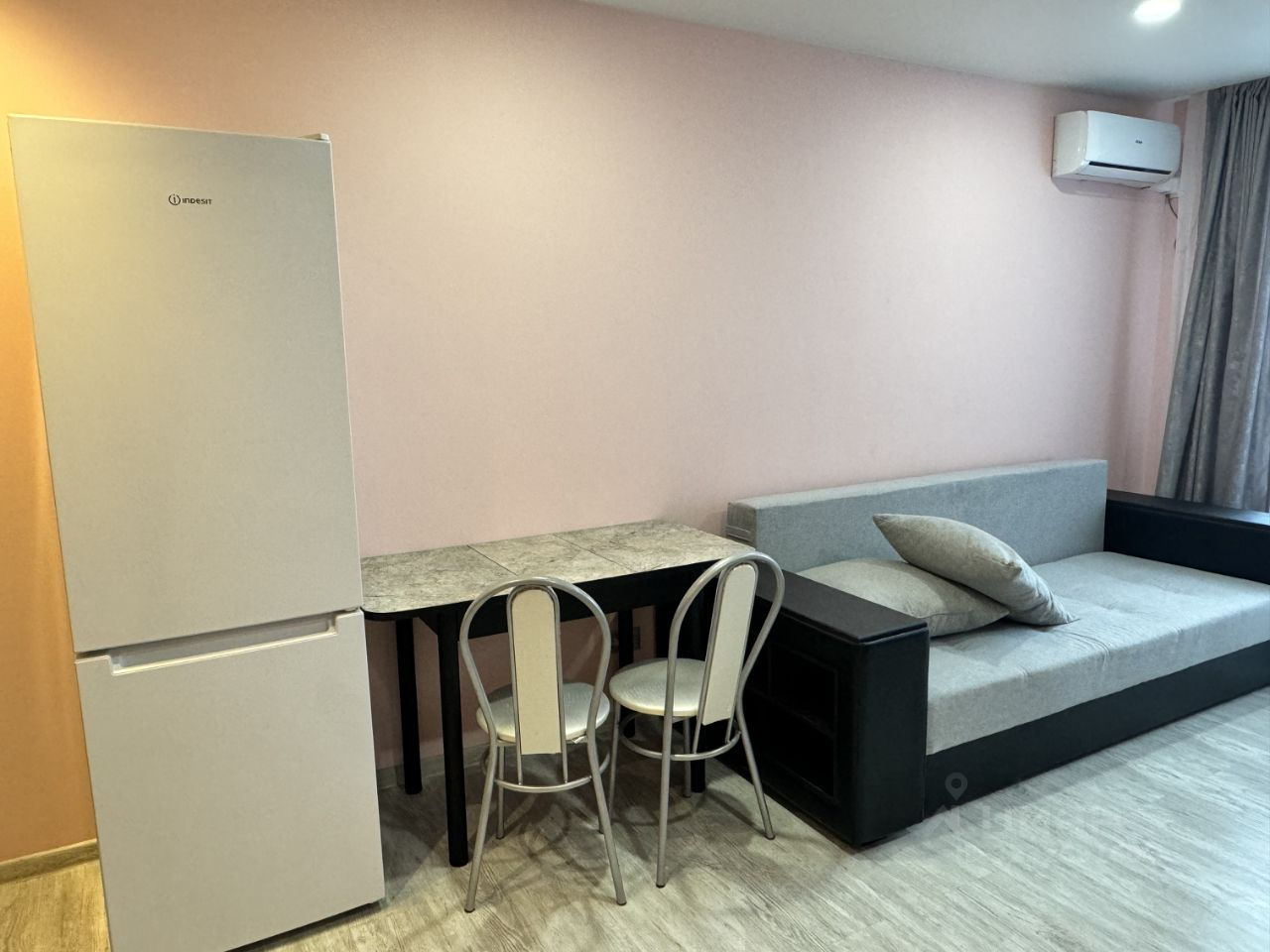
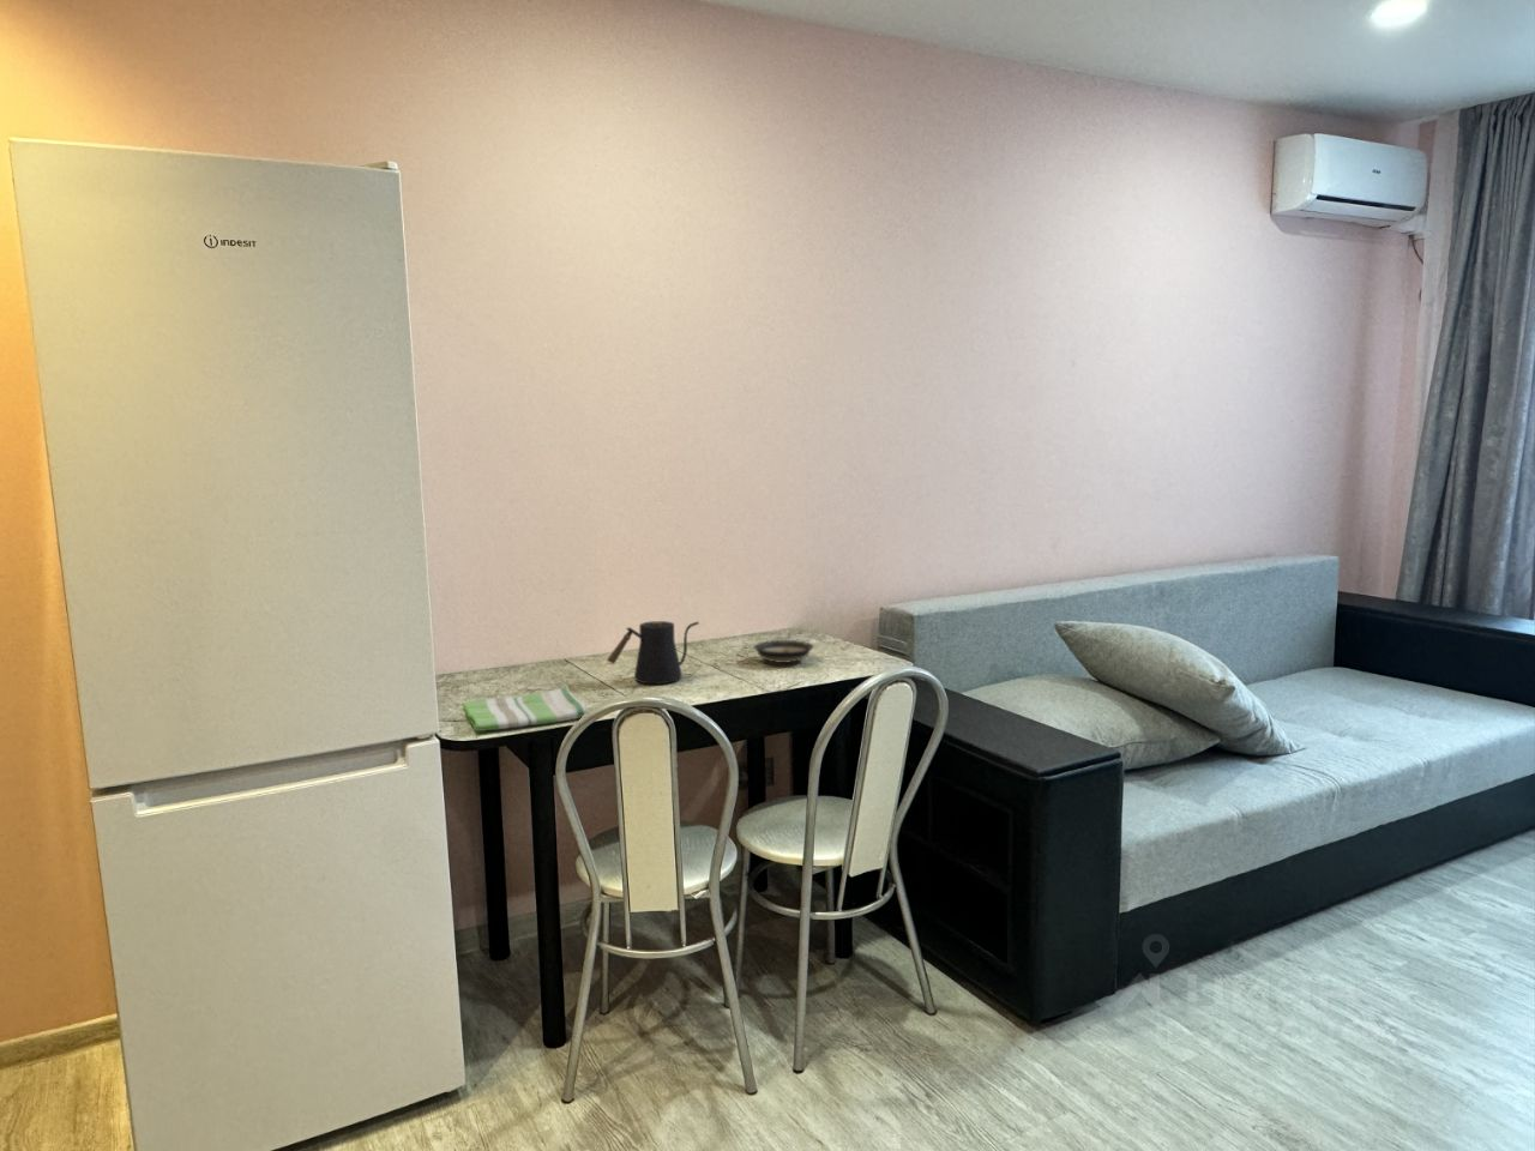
+ kettle (654, 650)
+ dish towel (525, 707)
+ saucer (783, 652)
